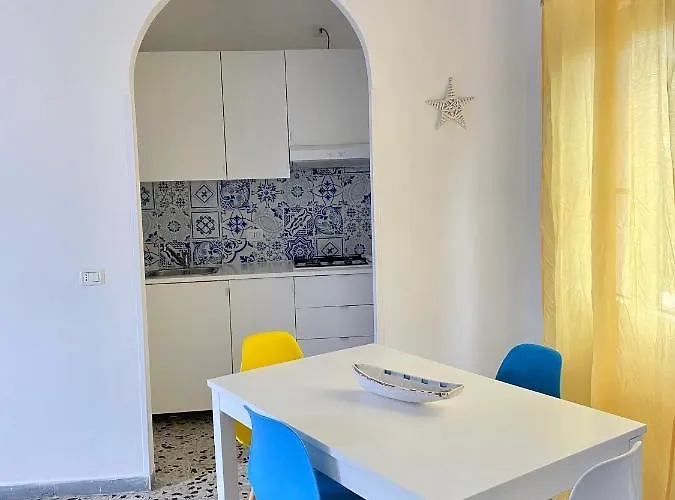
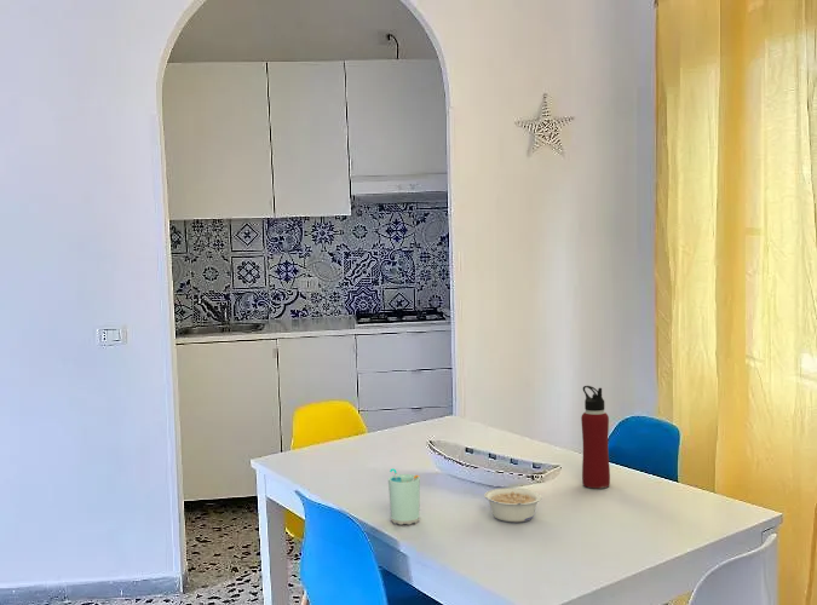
+ cup (404, 494)
+ legume (514, 503)
+ water bottle (594, 436)
